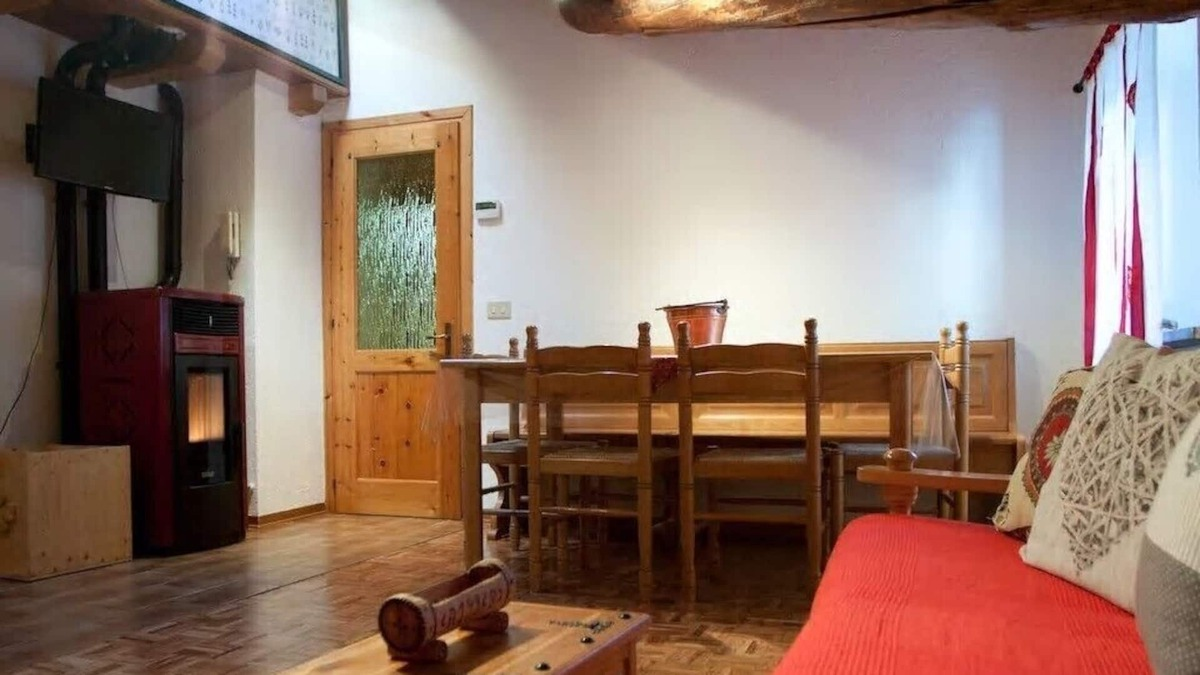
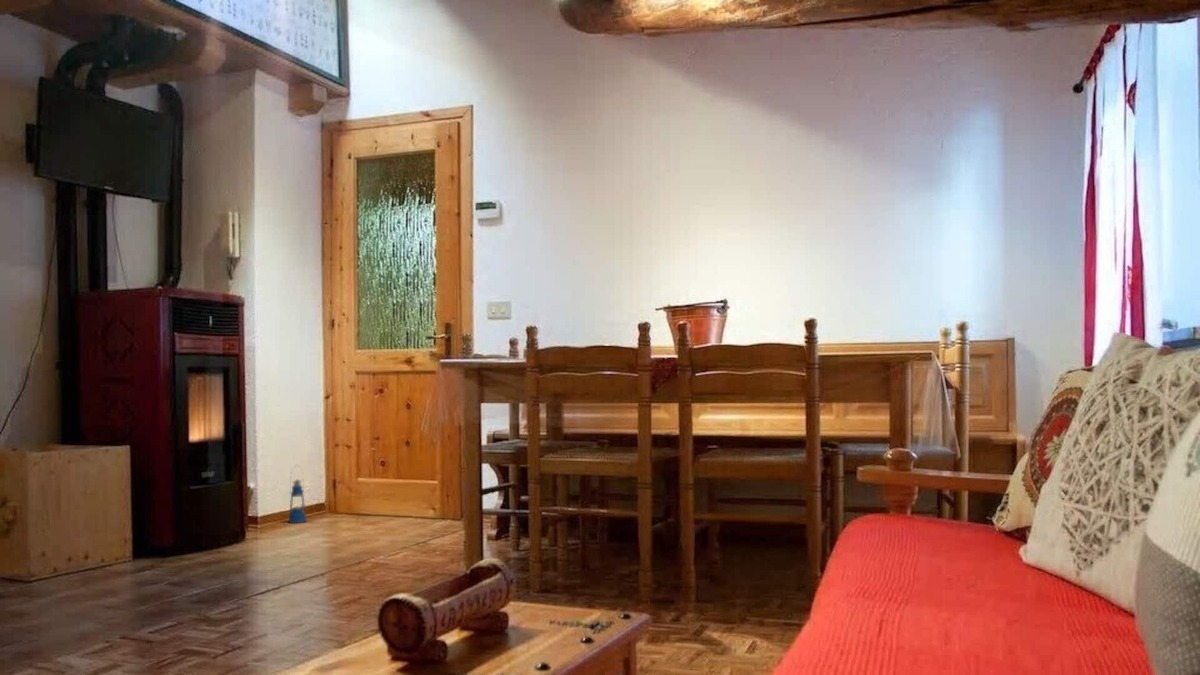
+ lantern (297, 493)
